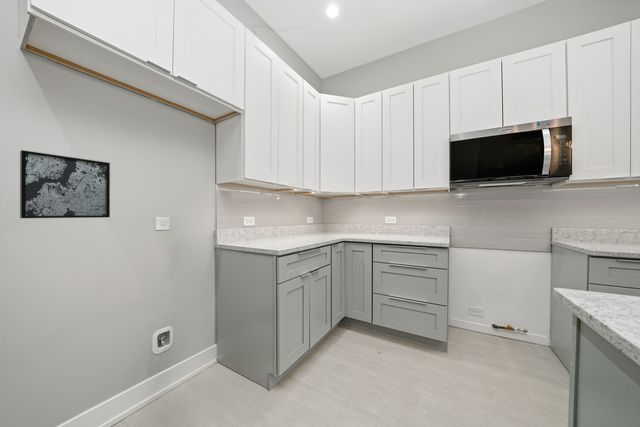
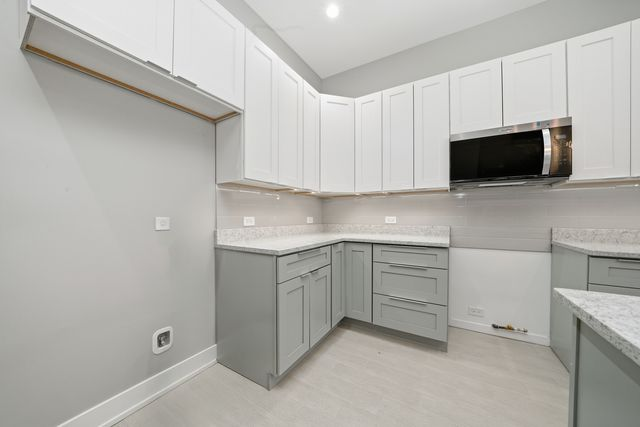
- wall art (69, 187)
